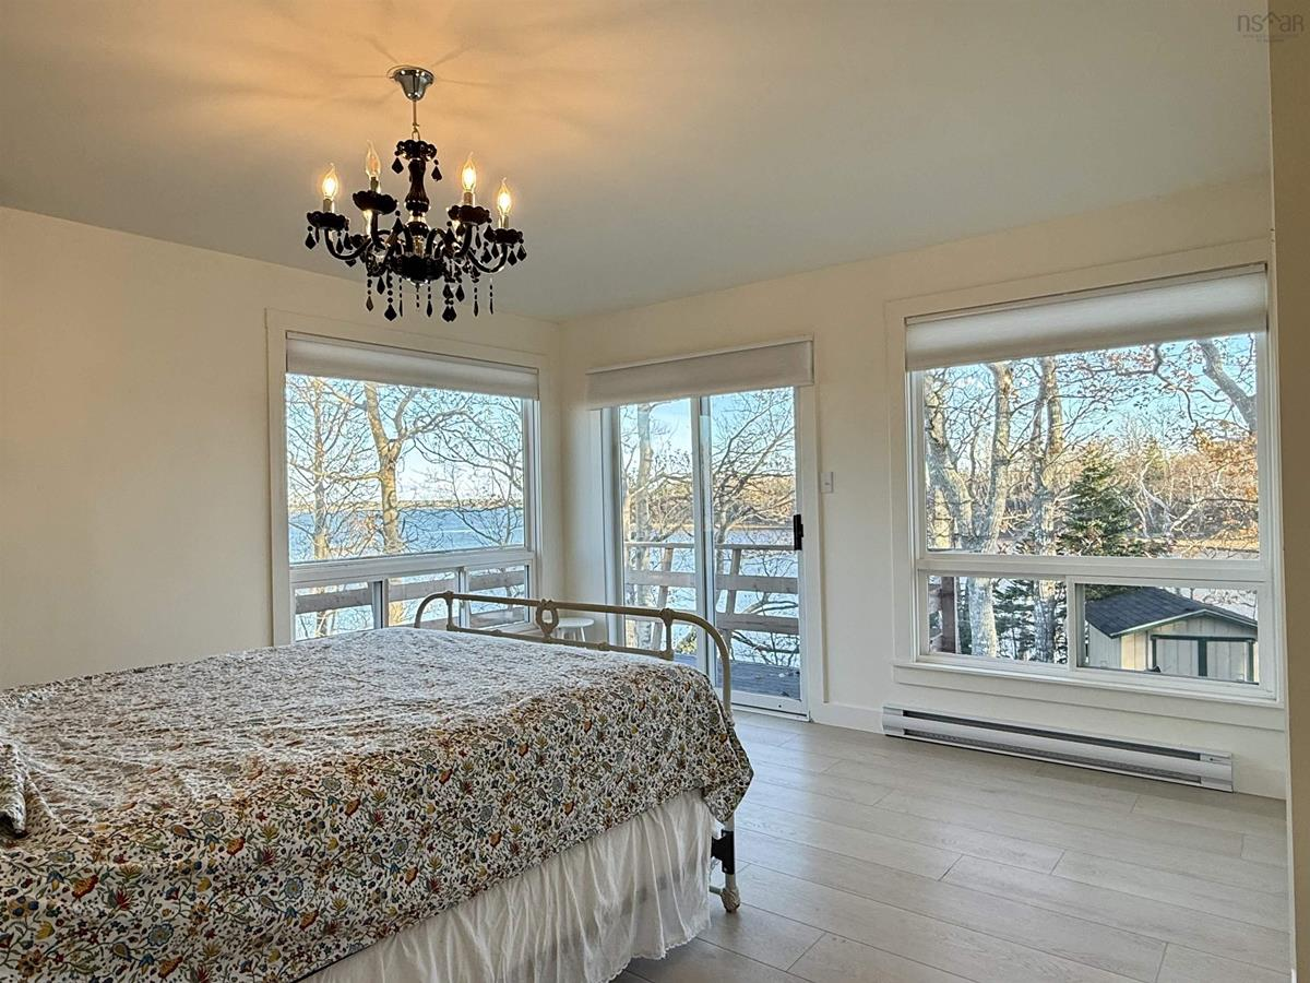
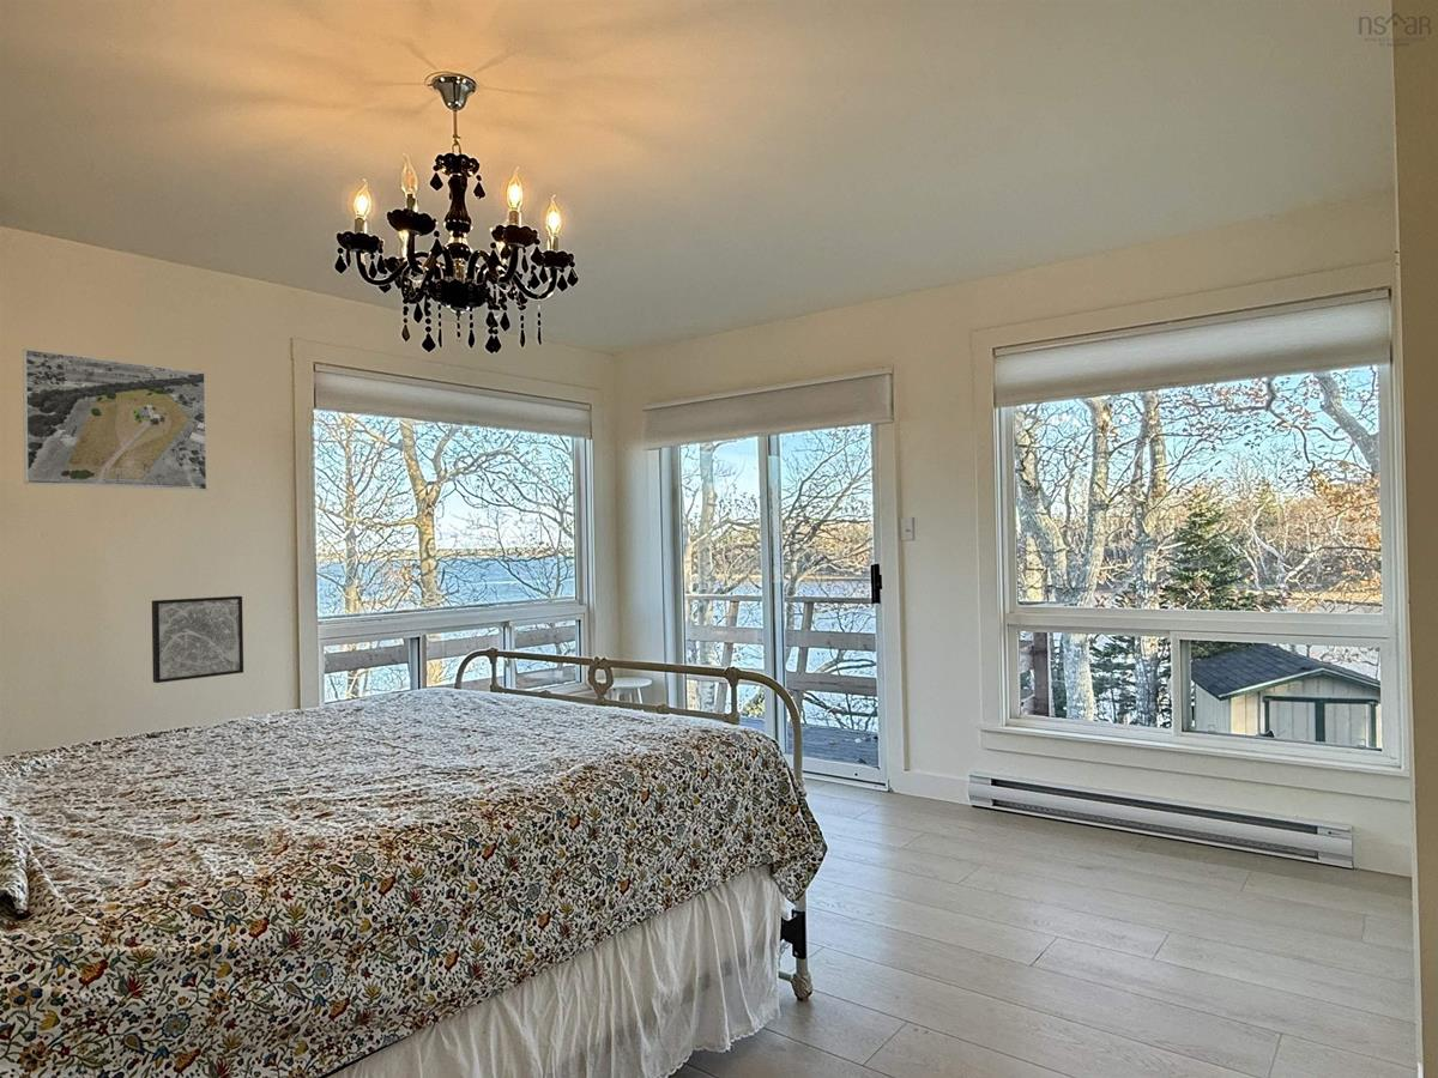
+ wall art (199, 637)
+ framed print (120, 424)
